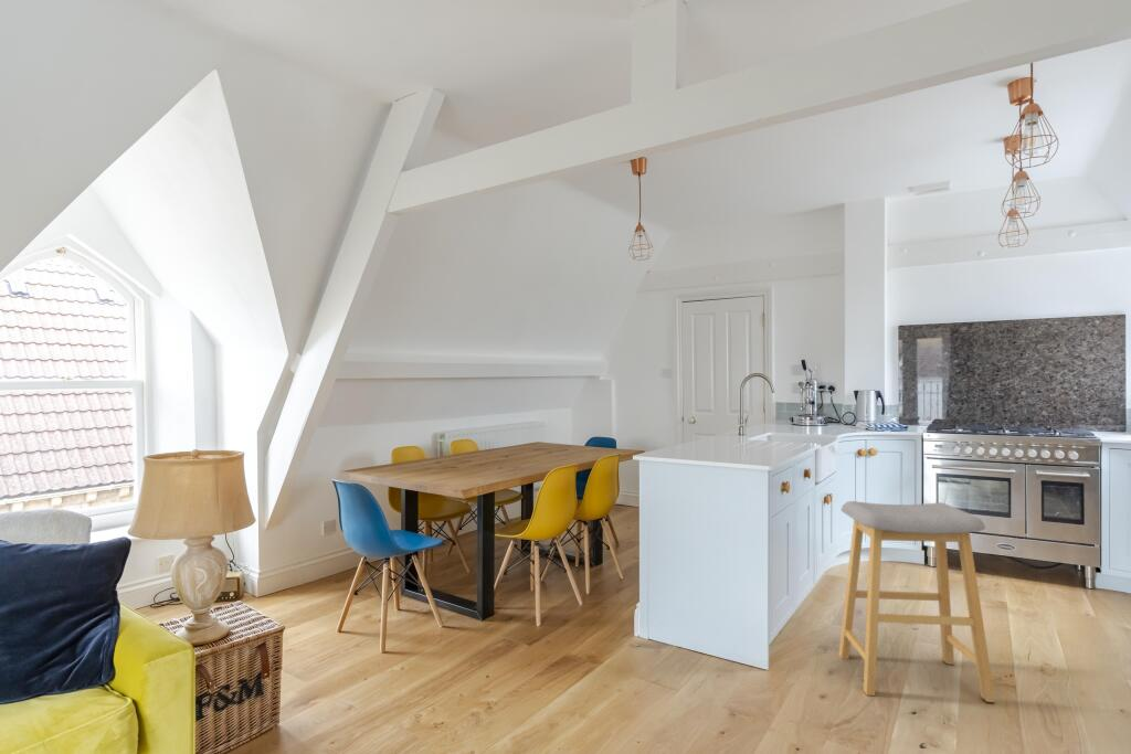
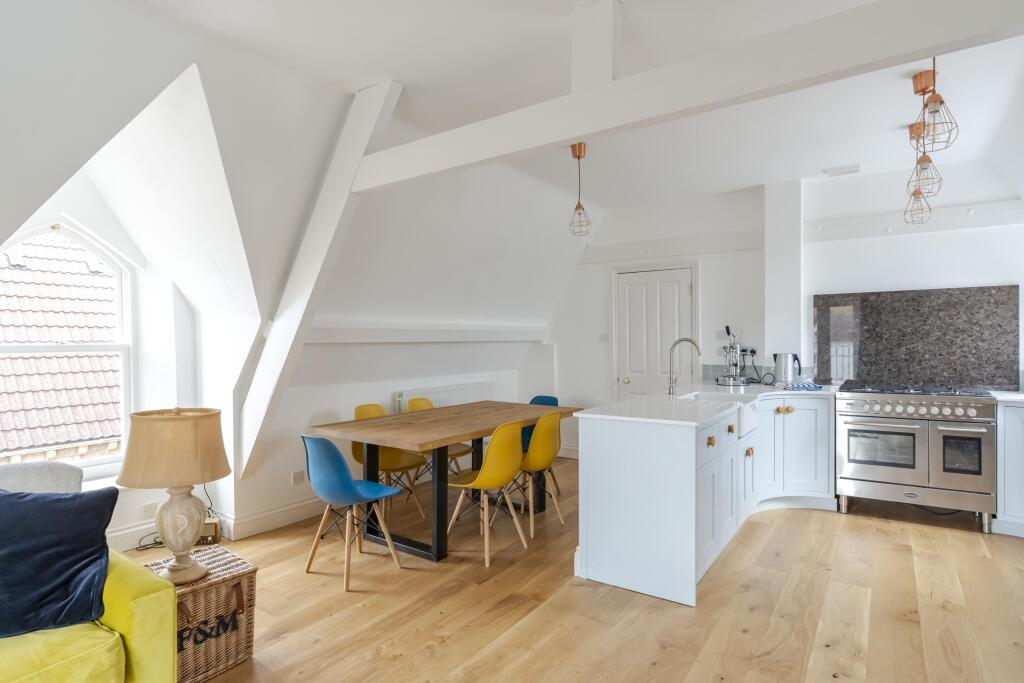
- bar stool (909, 592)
